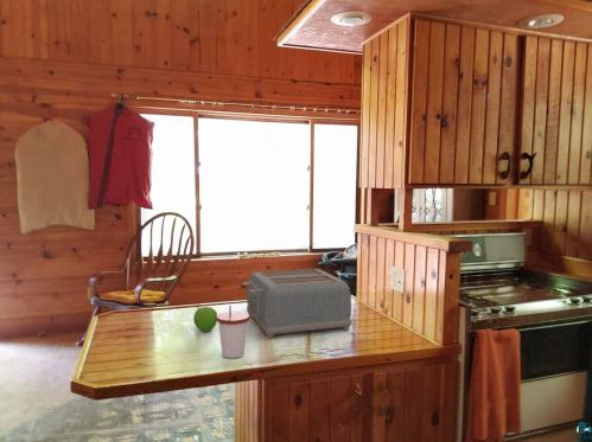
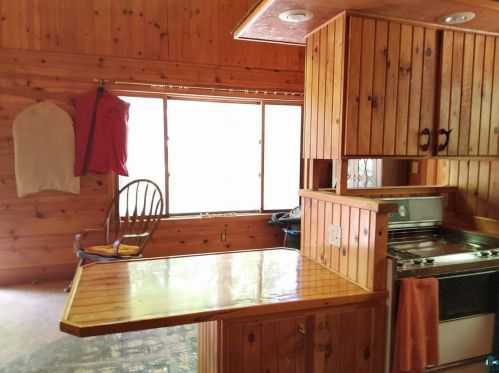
- toaster (292, 299)
- cup (233, 329)
- fruit (205, 319)
